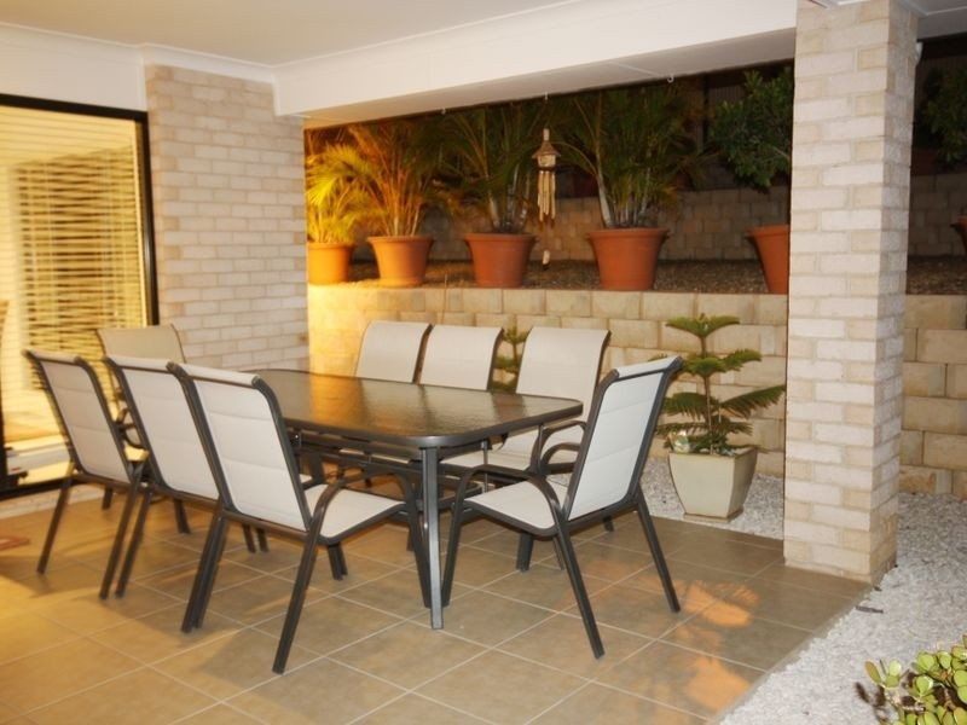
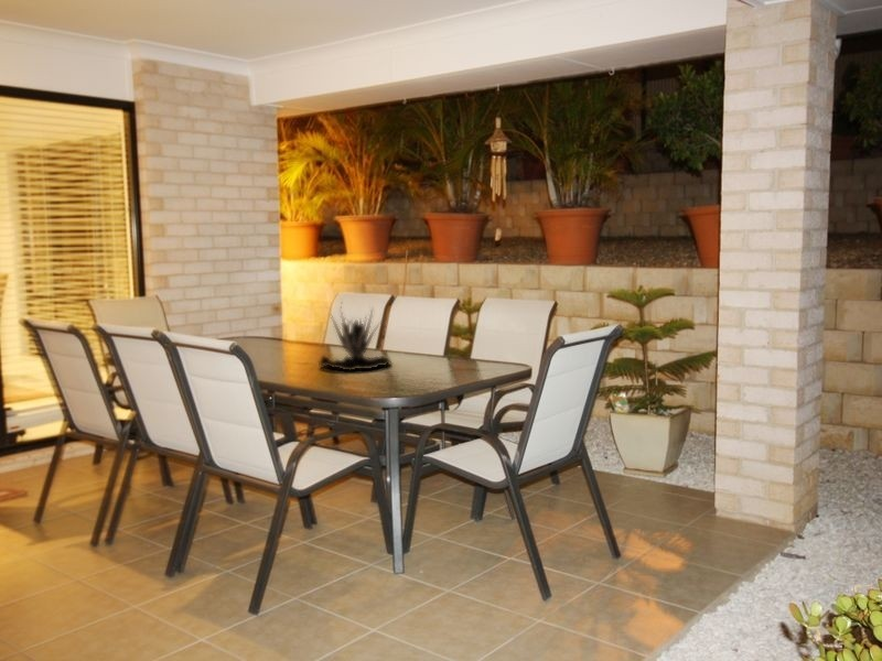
+ plant (354, 334)
